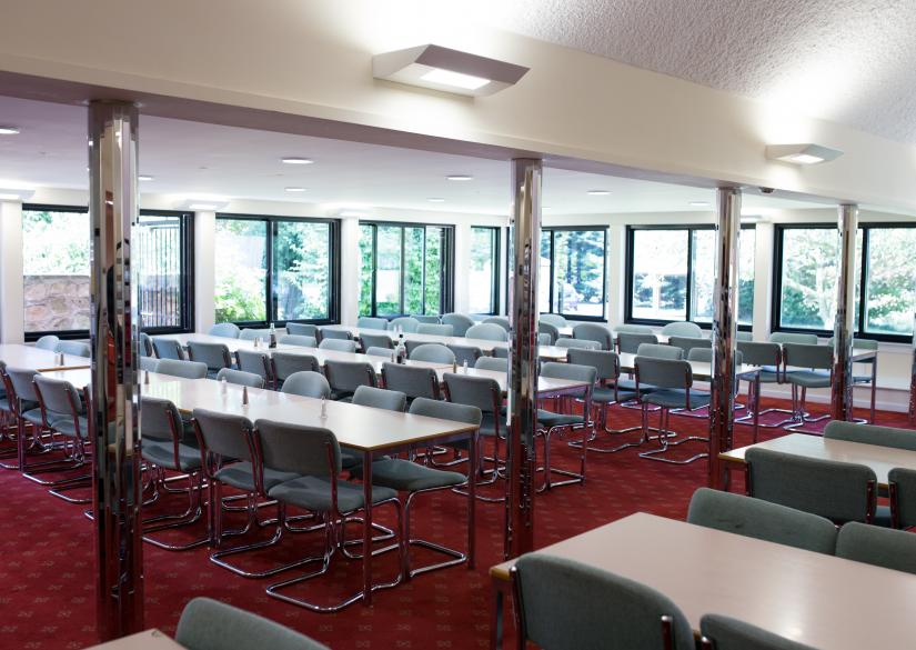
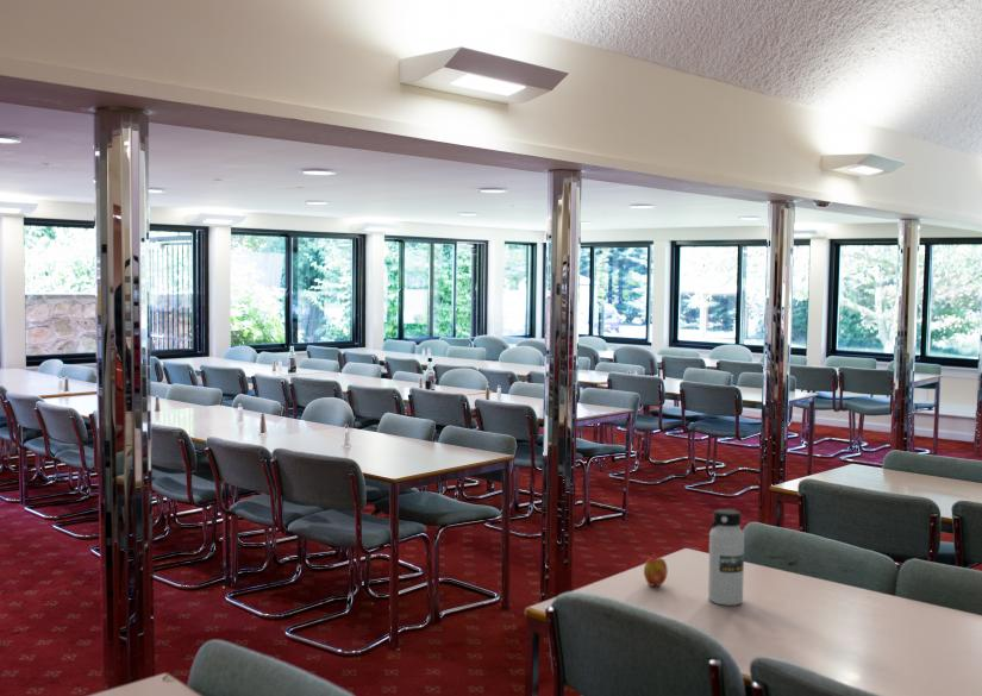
+ water bottle (726, 556)
+ apple (655, 569)
